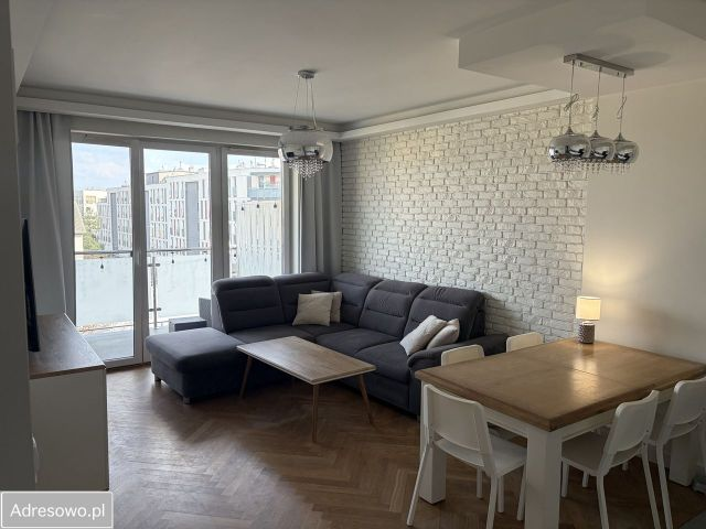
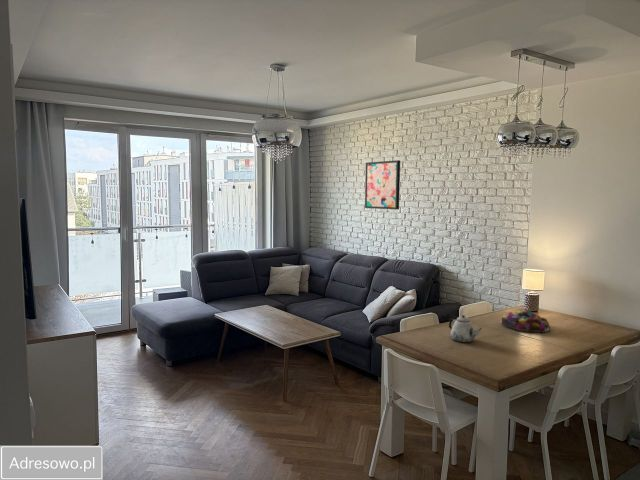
+ wall art (381, 185)
+ teapot (465, 328)
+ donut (524, 319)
